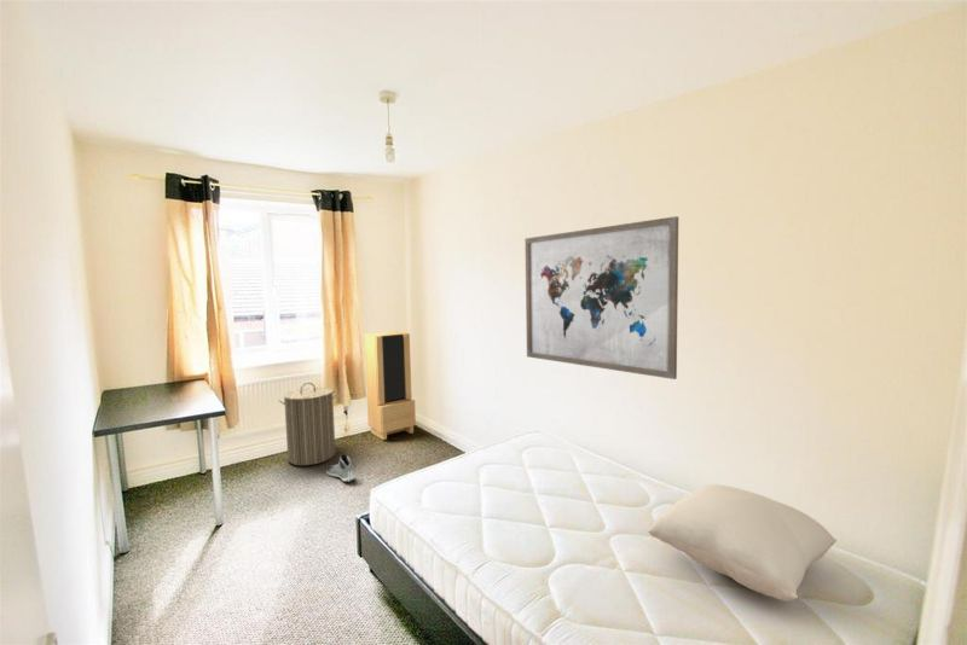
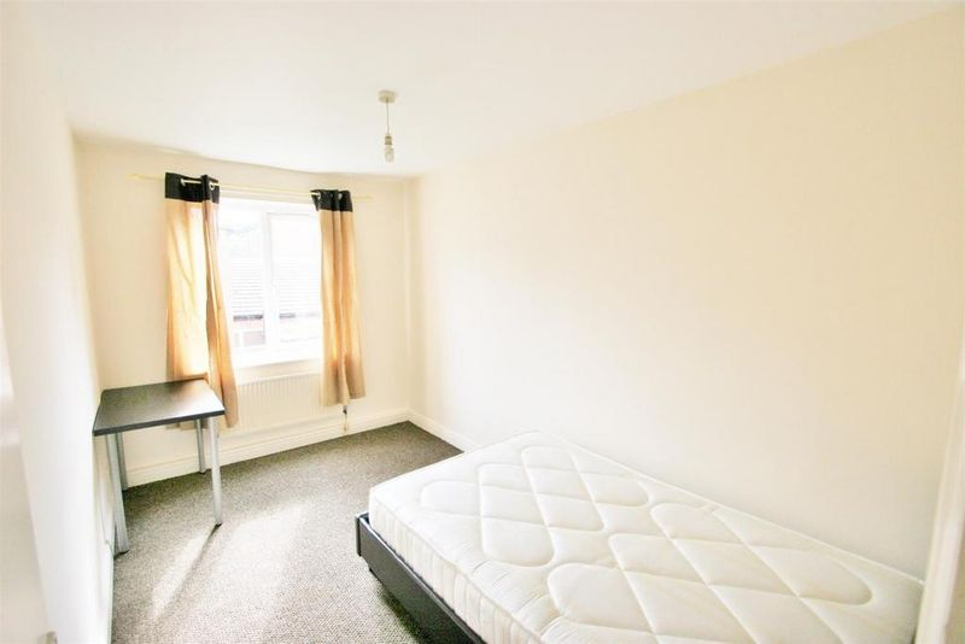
- storage cabinet (390, 383)
- laundry hamper (309, 419)
- wall art (590, 298)
- sneaker (341, 464)
- pillow (741, 530)
